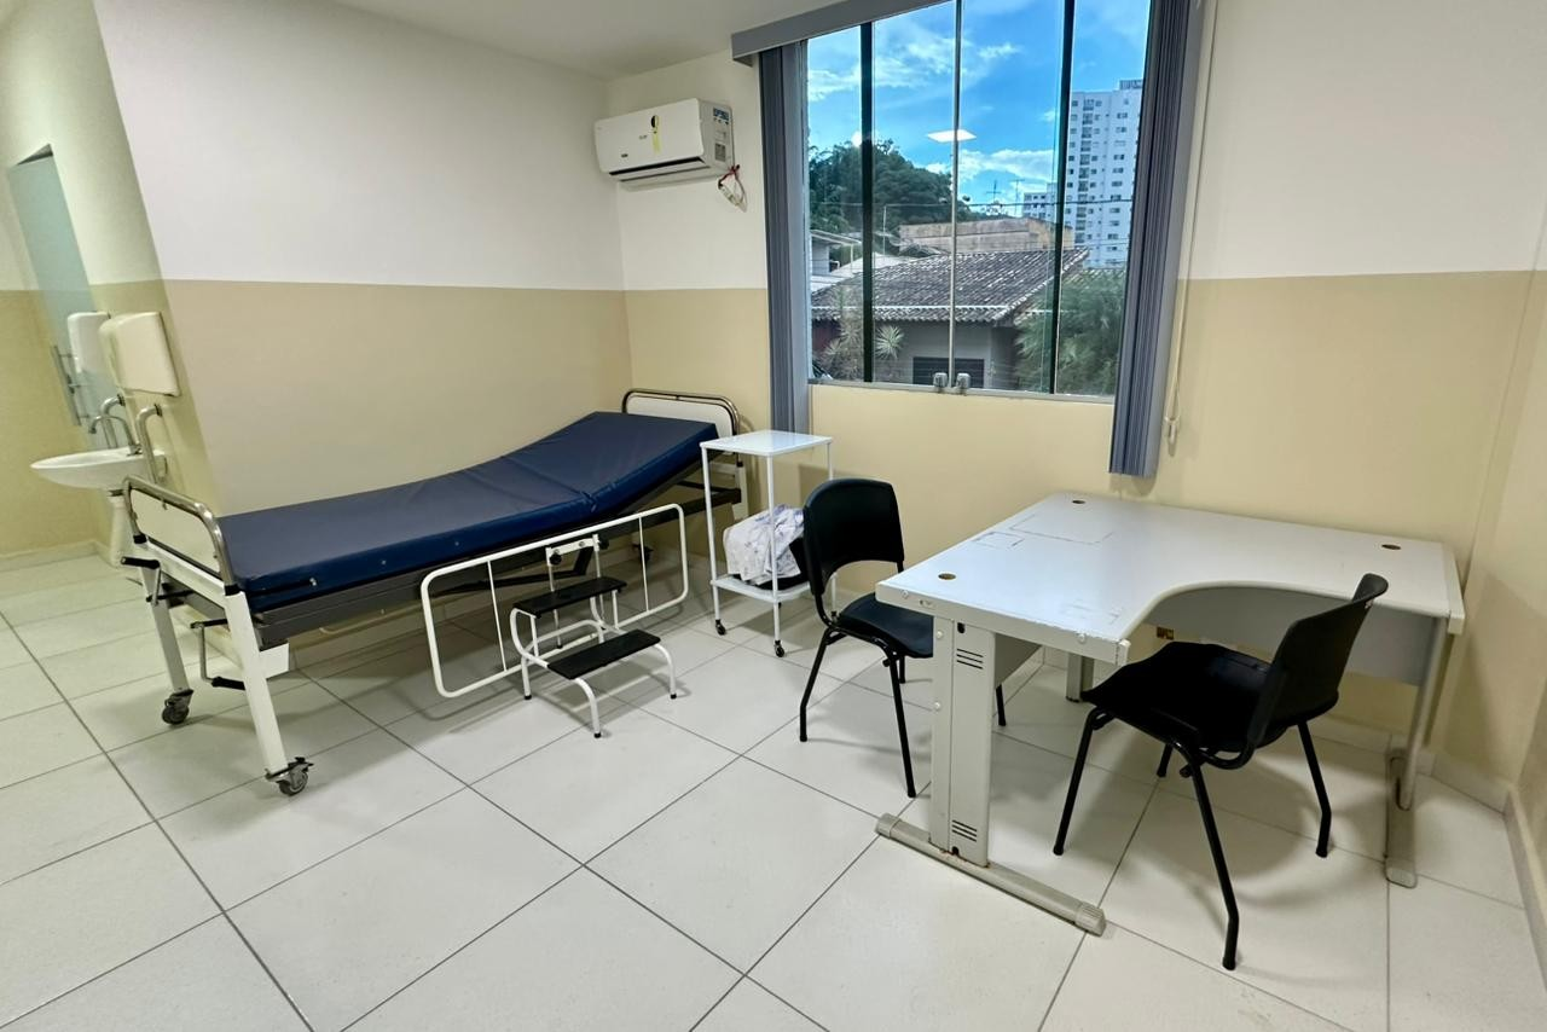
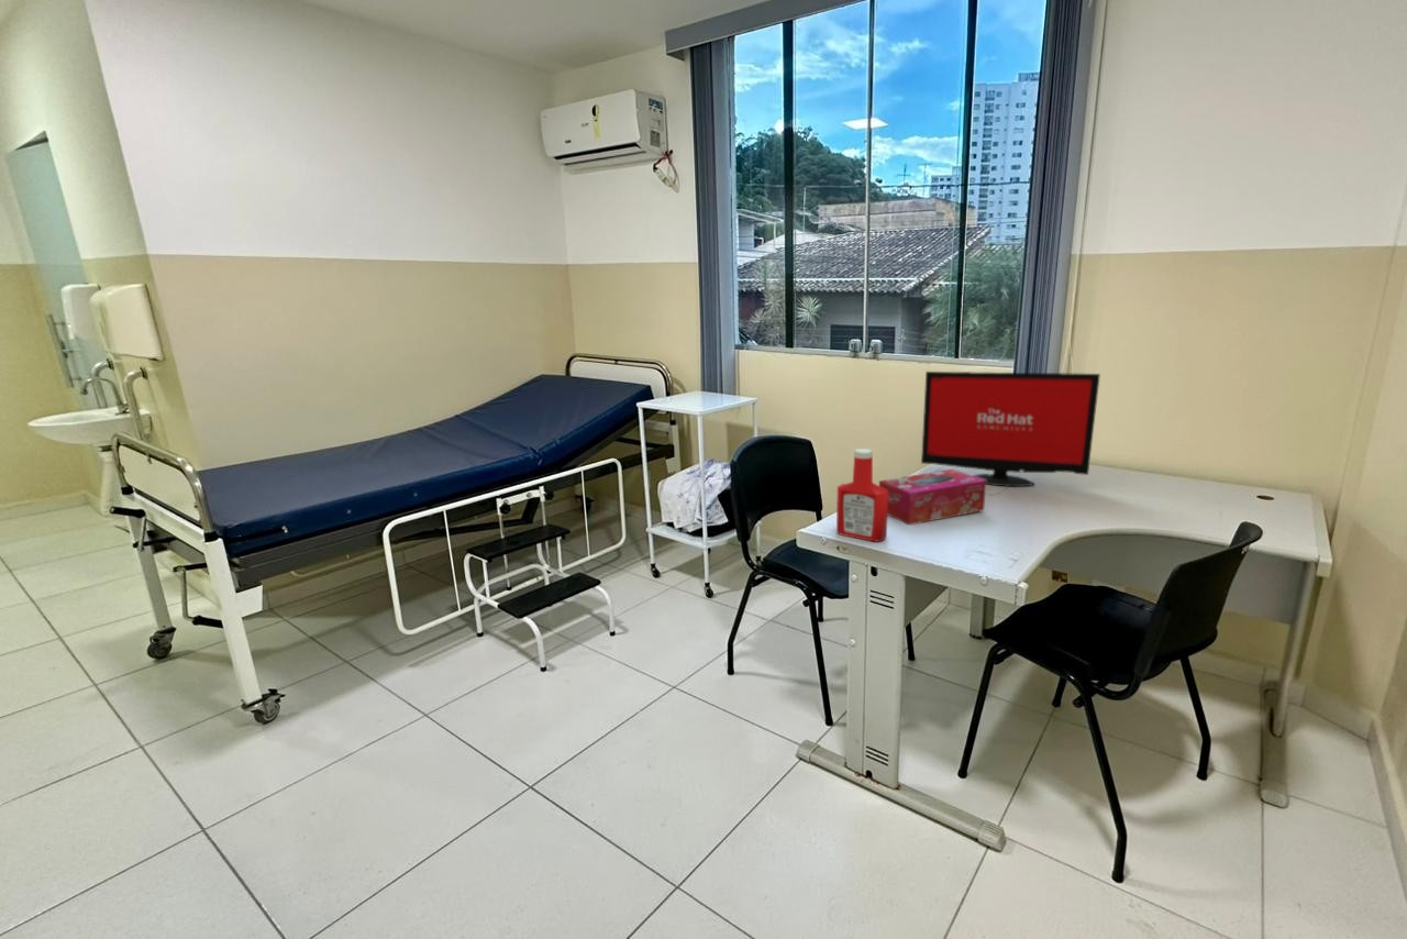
+ tissue box (931, 495)
+ computer monitor (1004, 427)
+ soap bottle (862, 493)
